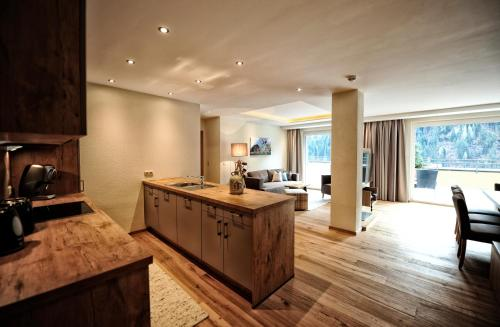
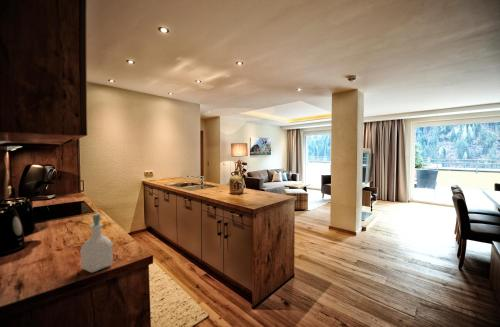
+ soap bottle (96, 240)
